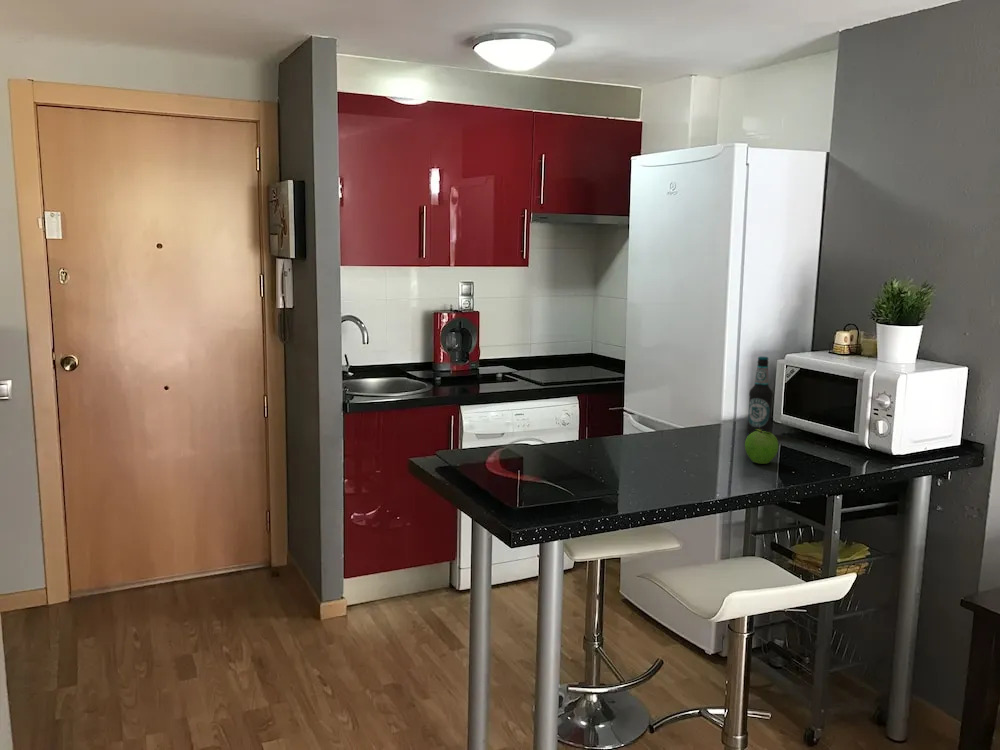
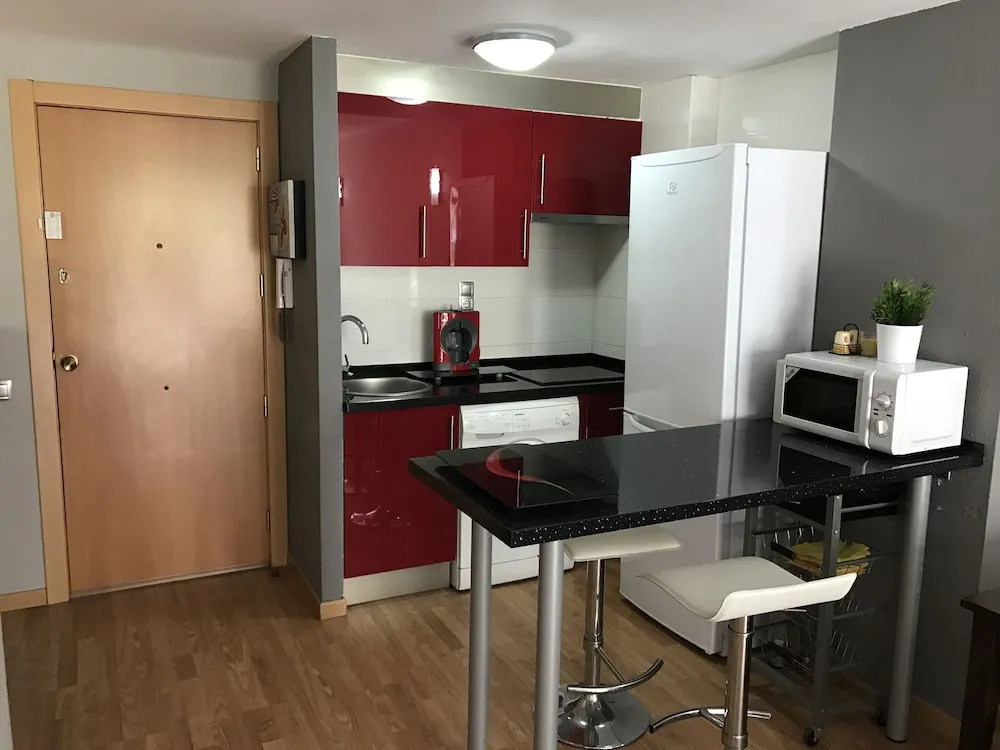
- bottle (760, 395)
- fruit (761, 445)
